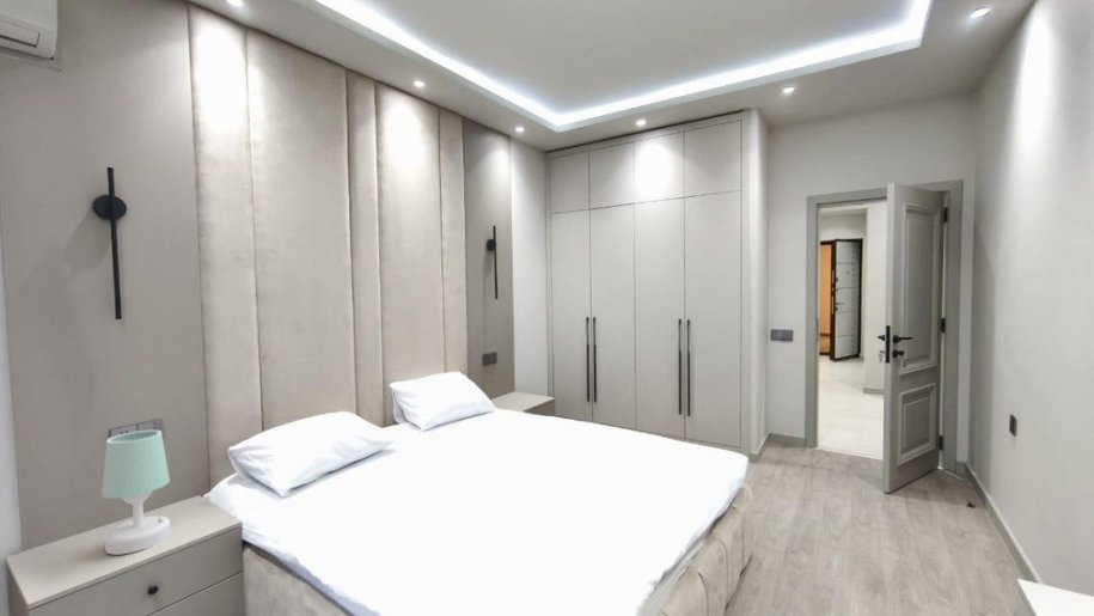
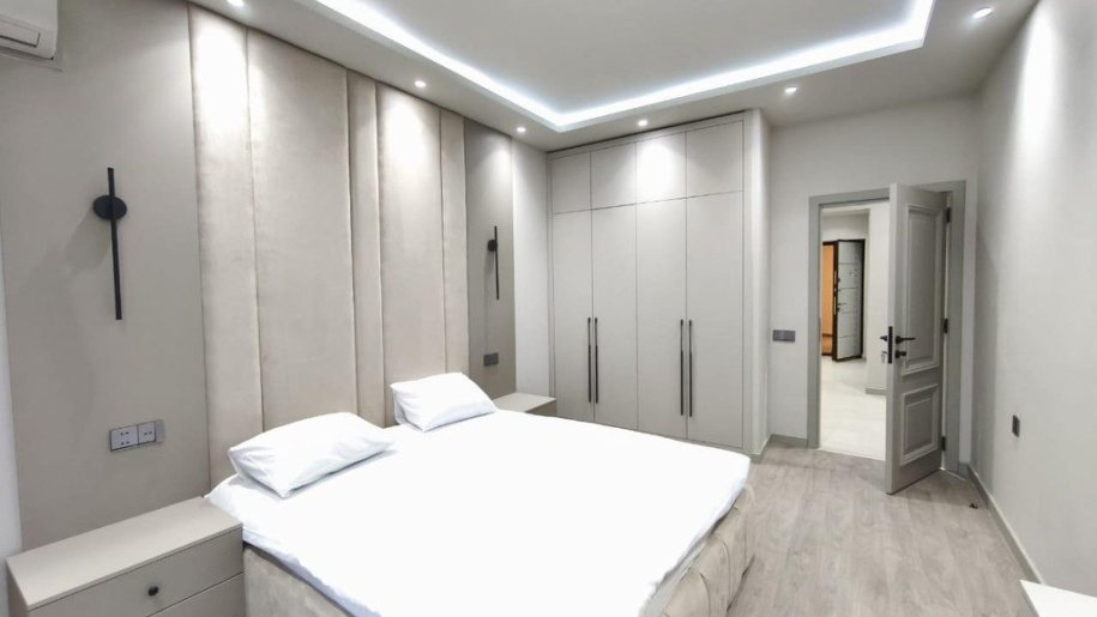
- table lamp (136, 488)
